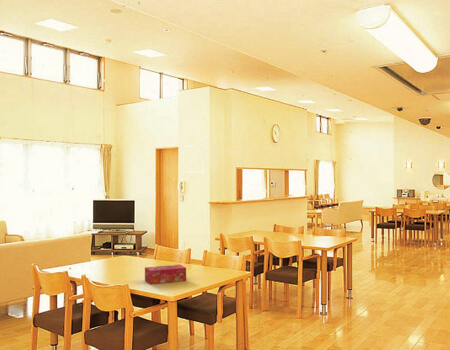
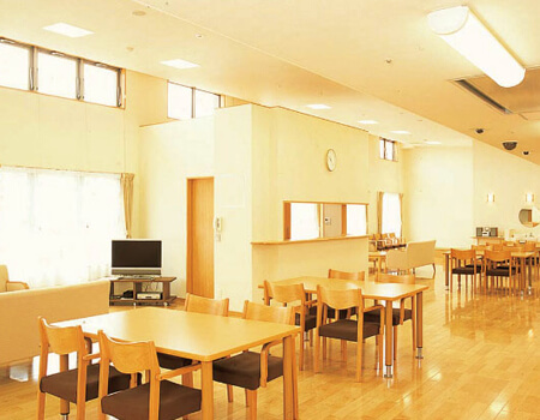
- tissue box (165, 273)
